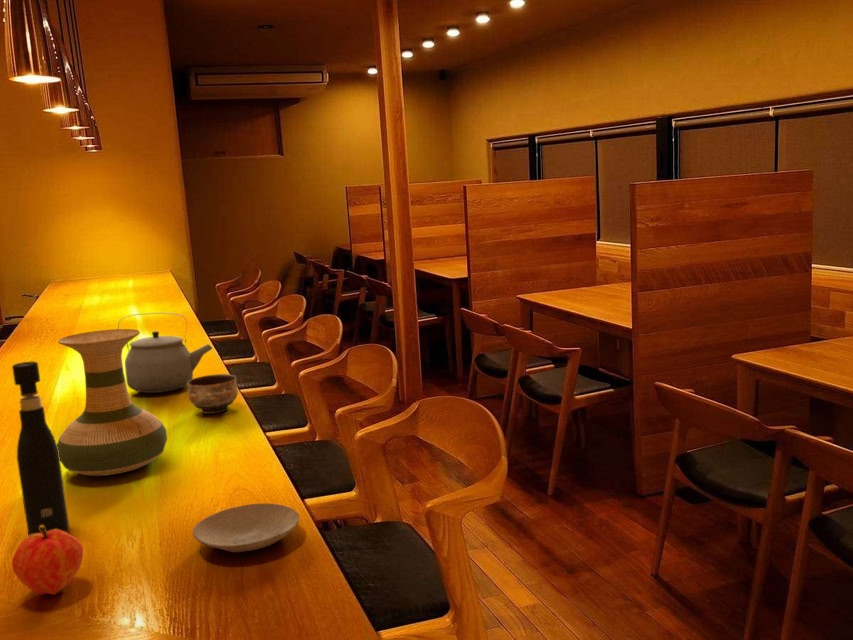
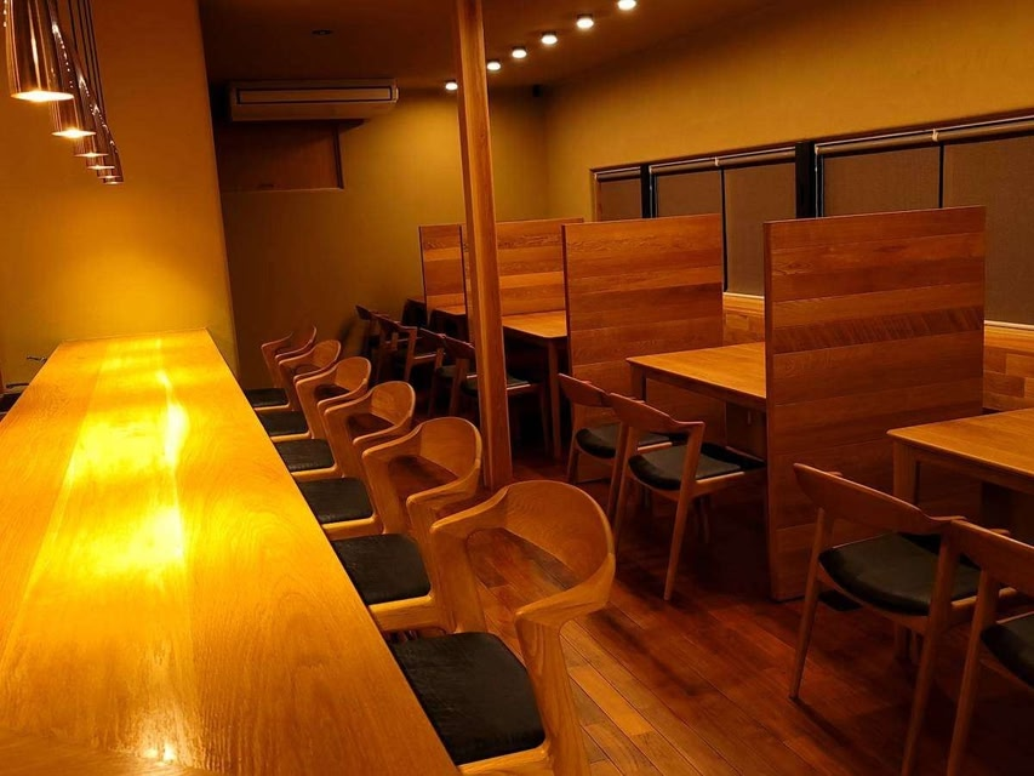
- tea kettle (167, 350)
- vase (108, 401)
- ceramic bowl (213, 394)
- pepper grinder (37, 450)
- fruit (48, 558)
- plate (247, 530)
